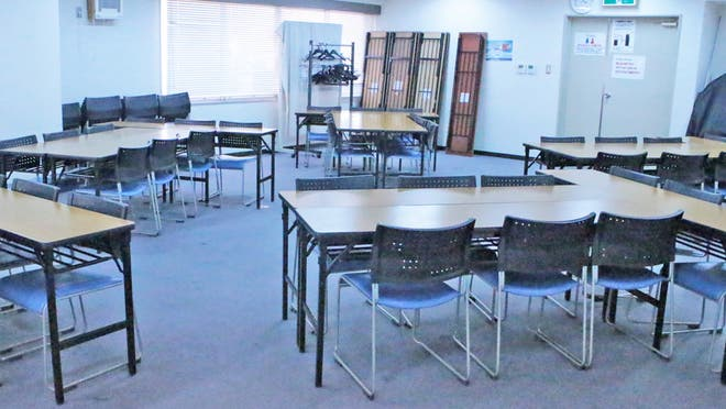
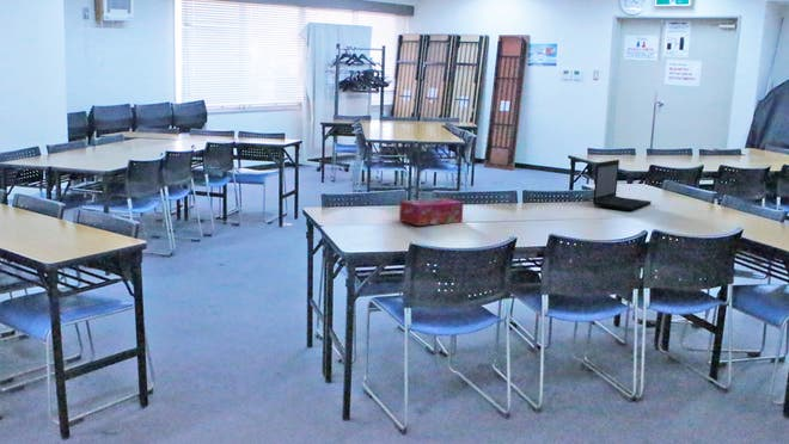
+ laptop (616, 184)
+ tissue box (430, 211)
